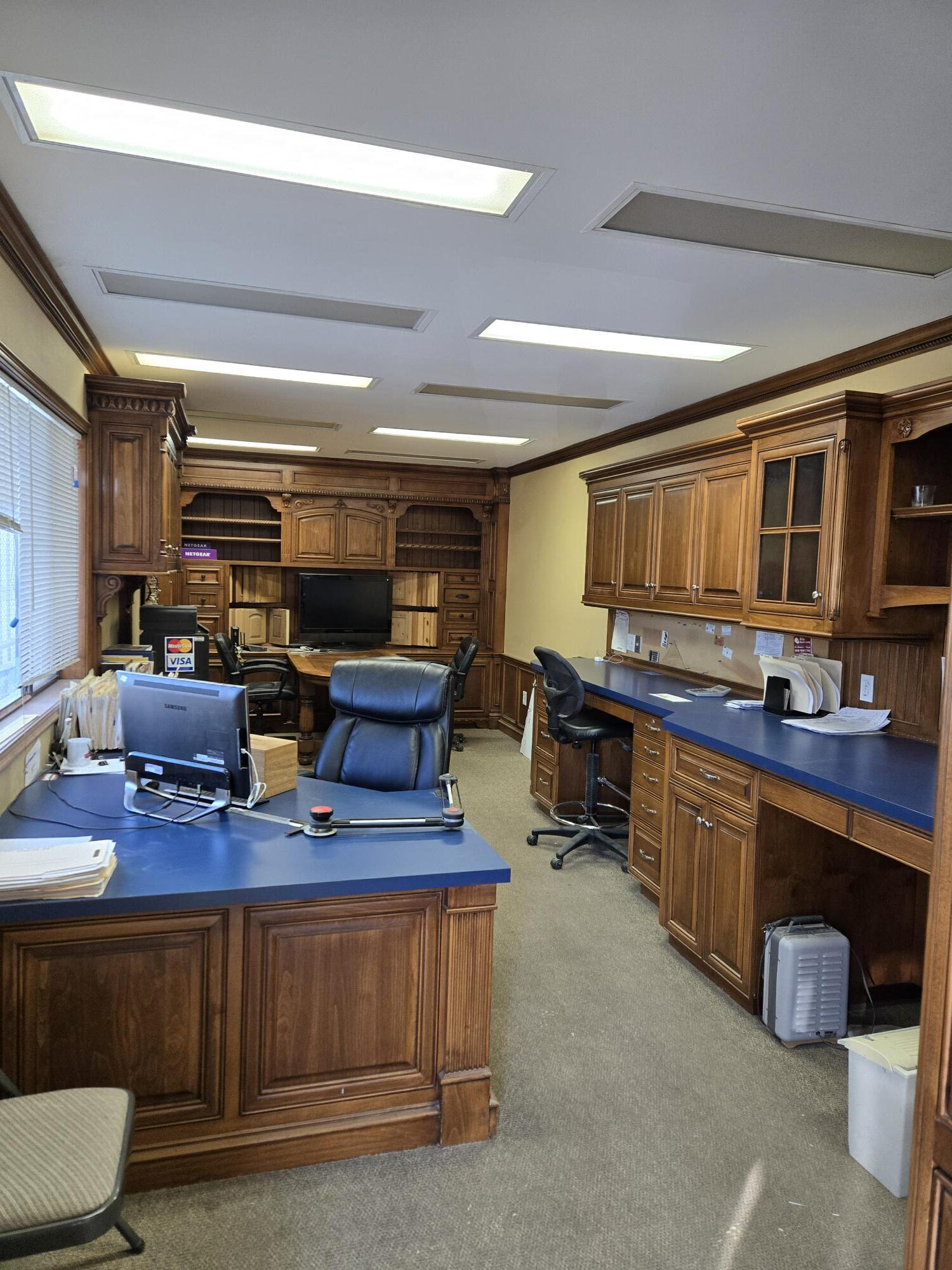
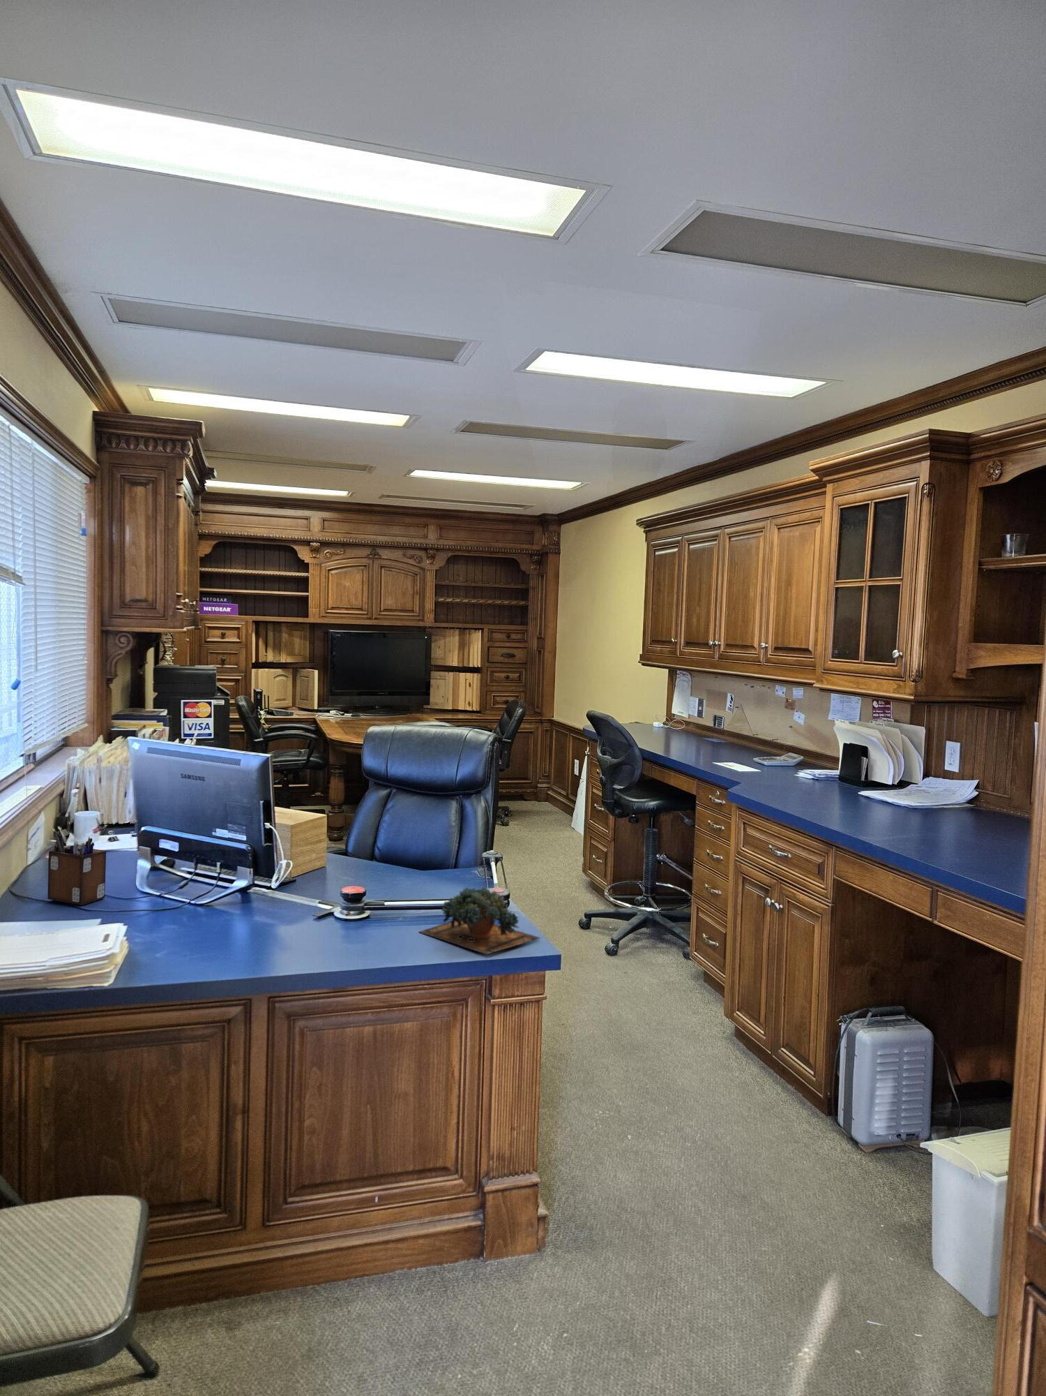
+ desk organizer (77, 865)
+ succulent plant (480, 910)
